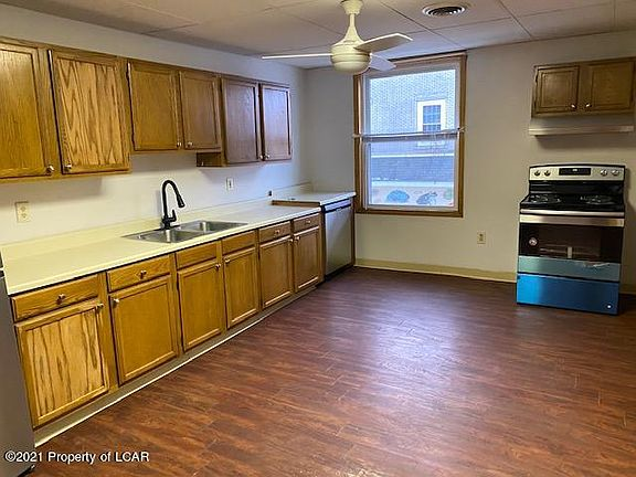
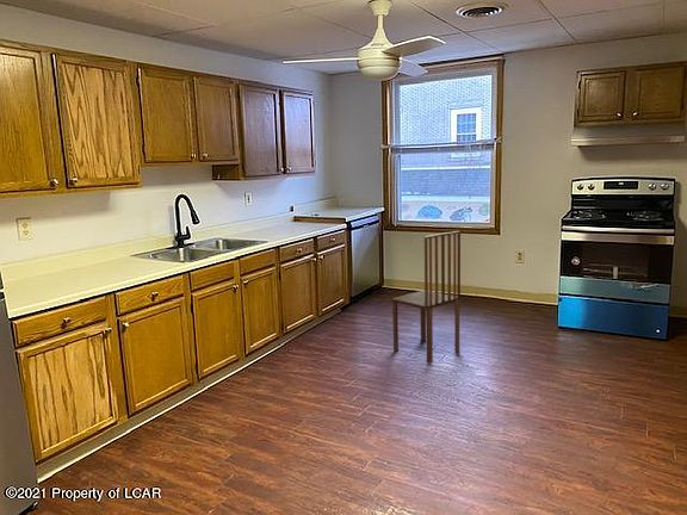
+ dining chair (426, 292)
